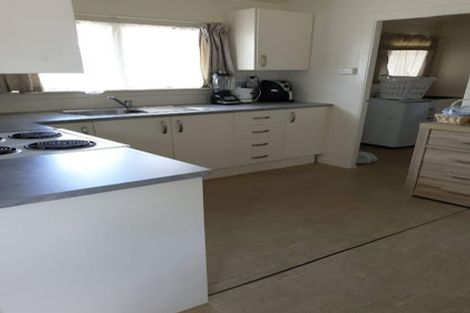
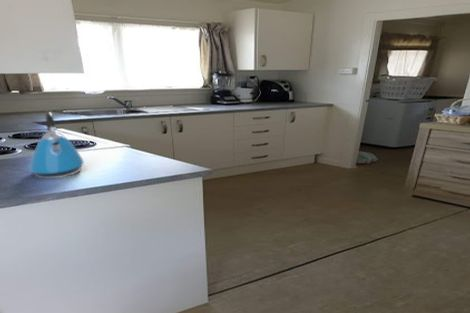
+ kettle (53, 142)
